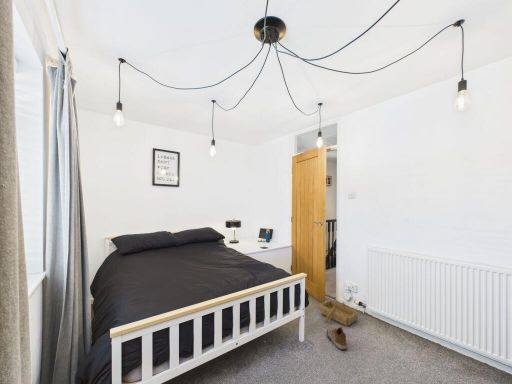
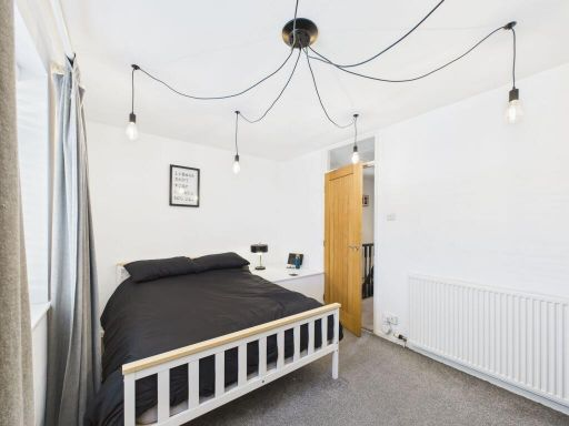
- shoe (336, 333)
- wooden boat (338, 310)
